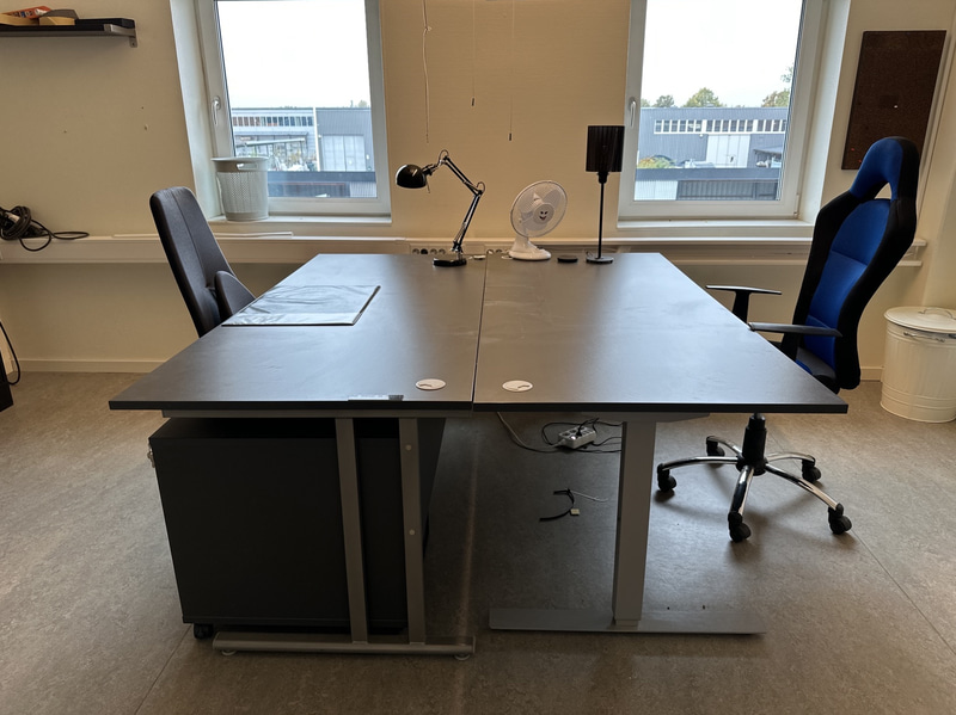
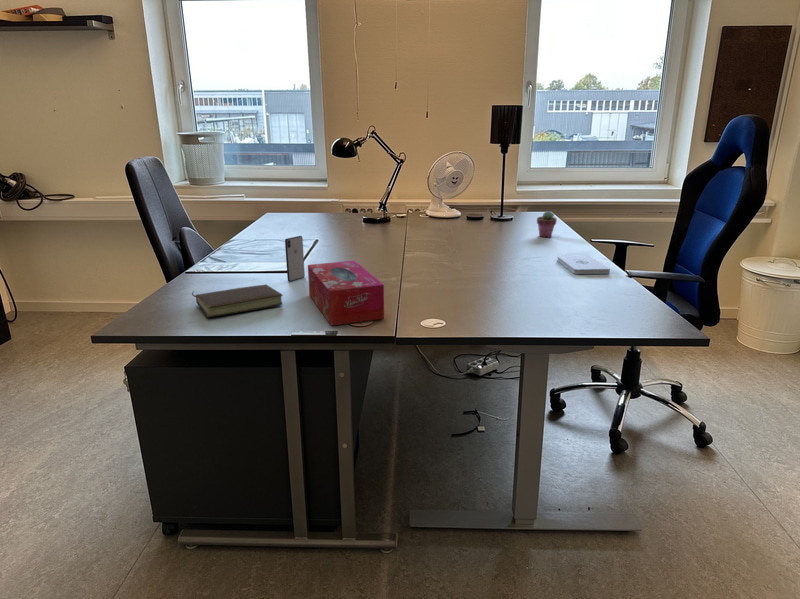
+ smartphone (295, 258)
+ potted succulent (546, 223)
+ notepad (581, 264)
+ tissue box (343, 290)
+ book (235, 297)
